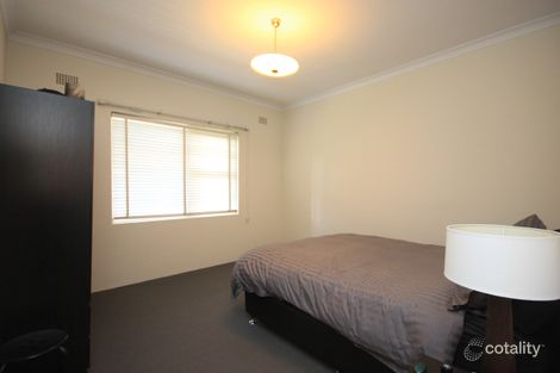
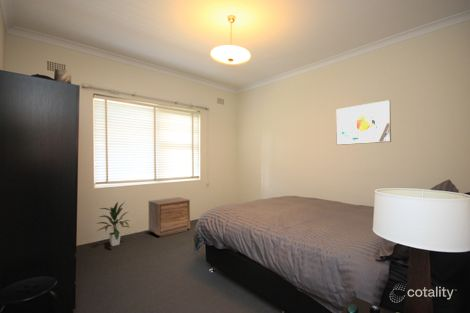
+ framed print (361, 124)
+ indoor plant (114, 223)
+ nightstand (169, 215)
